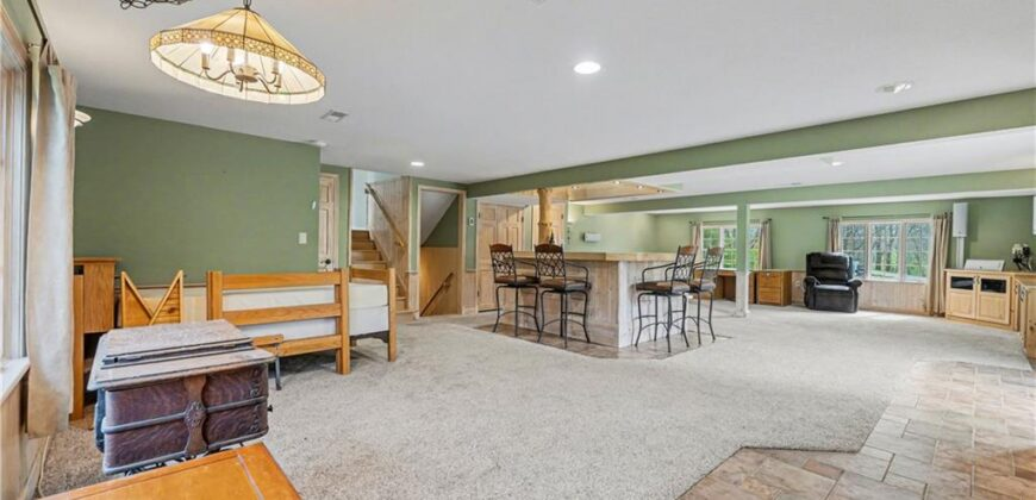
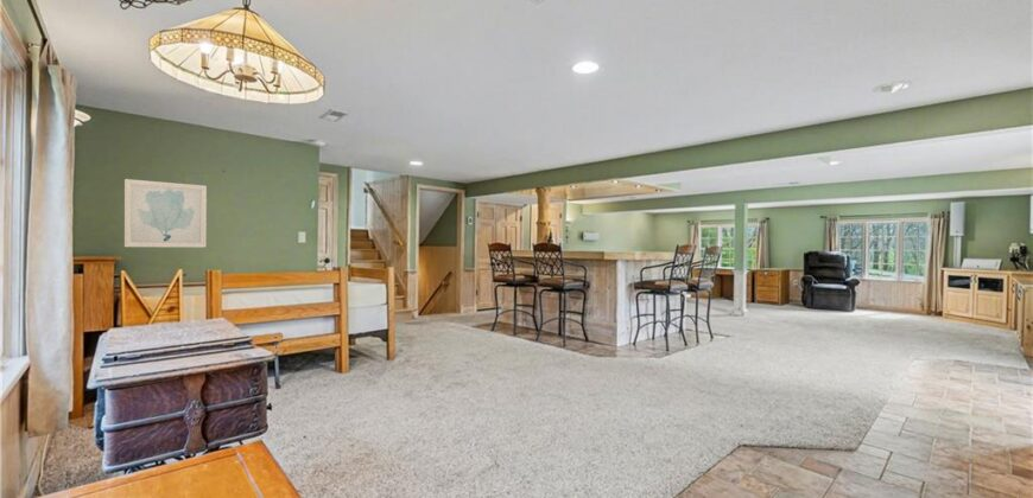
+ wall art (166, 215)
